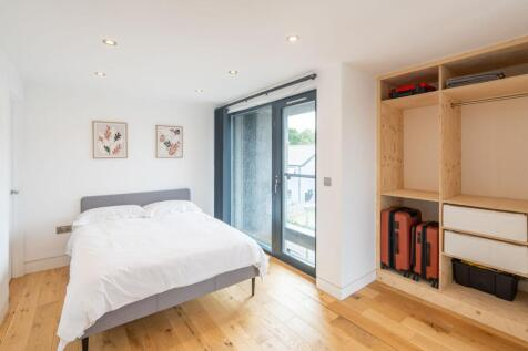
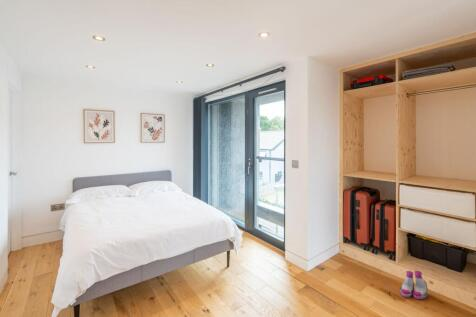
+ boots (413, 282)
